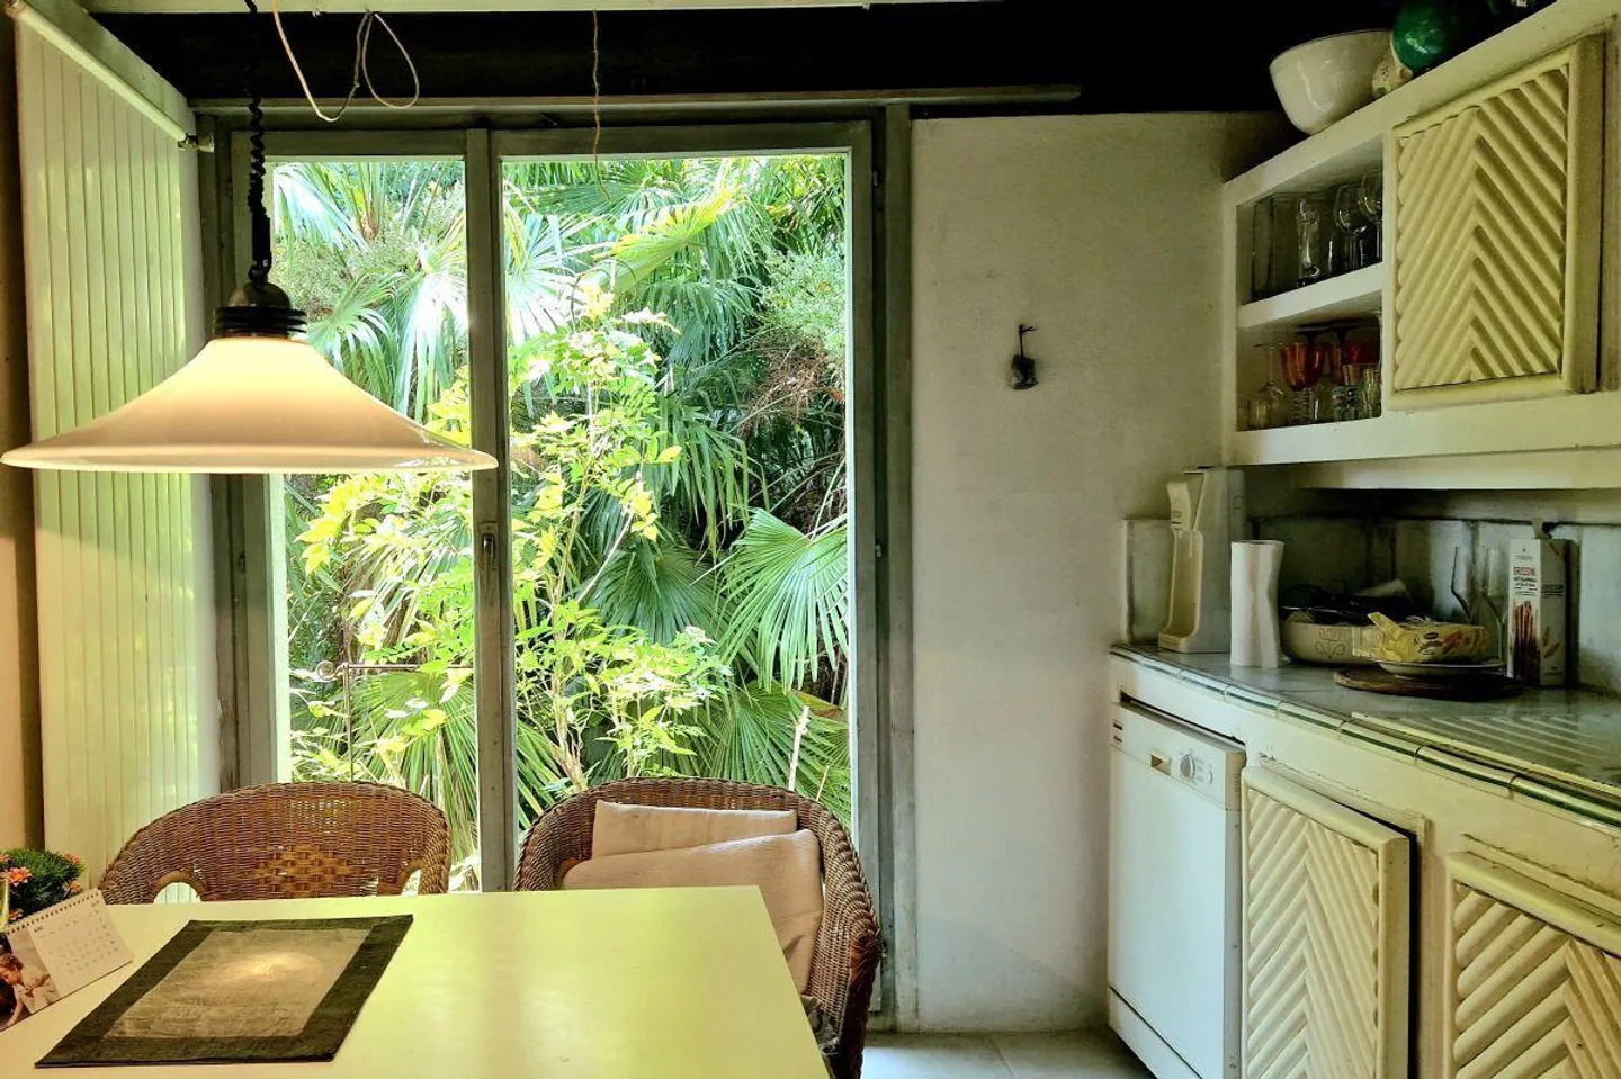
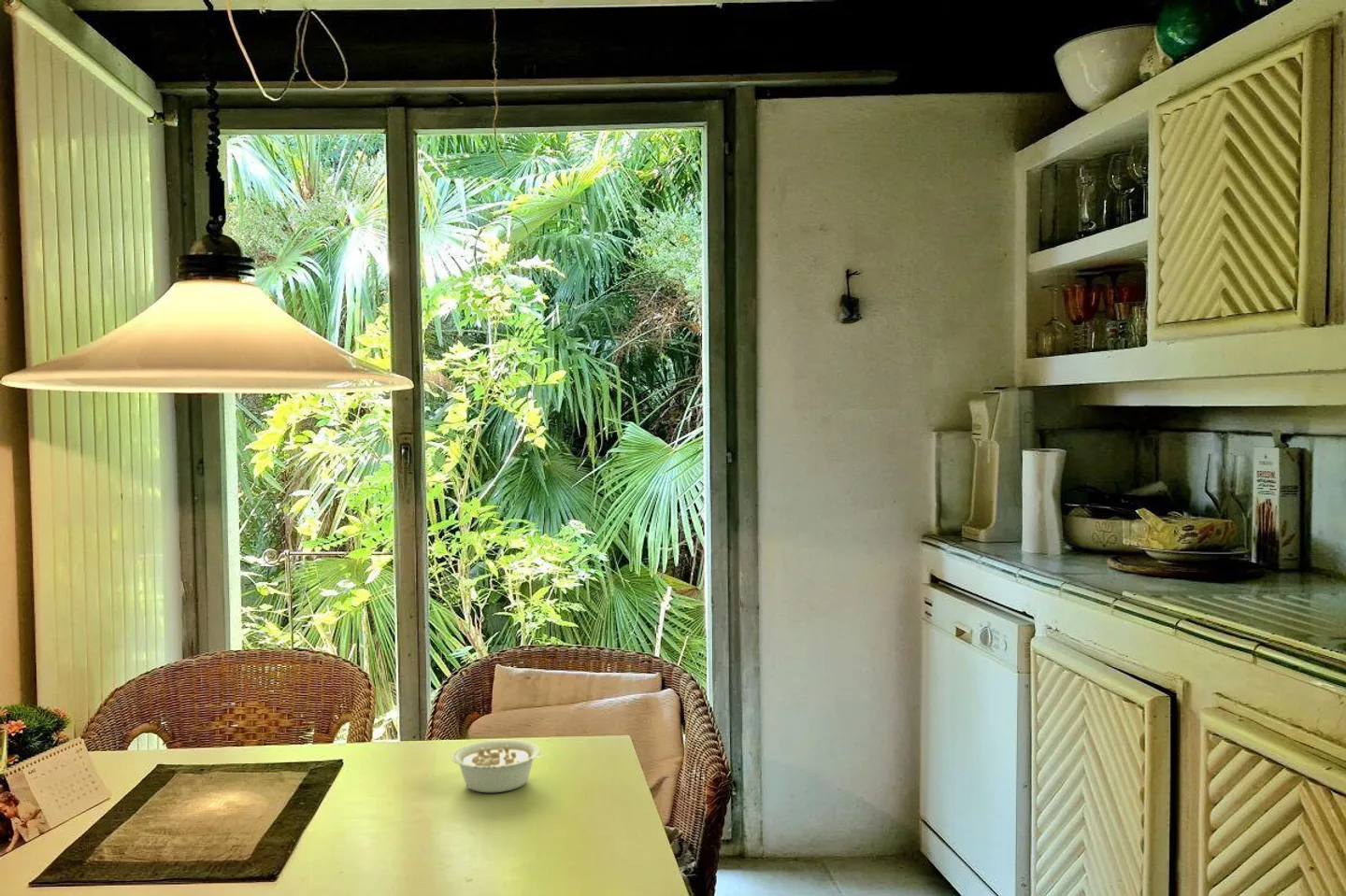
+ legume (500, 764)
